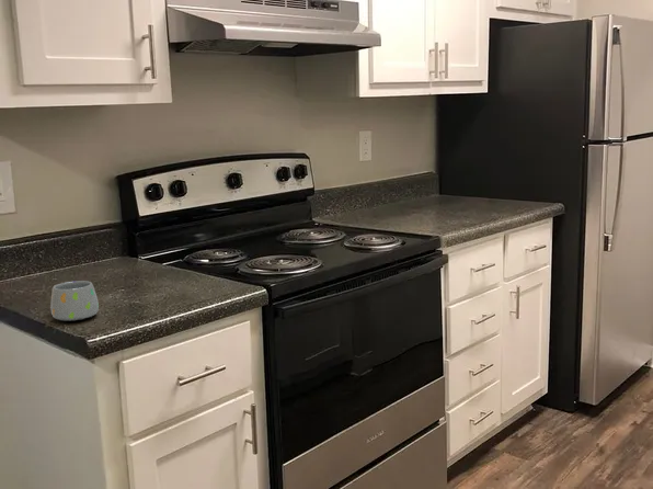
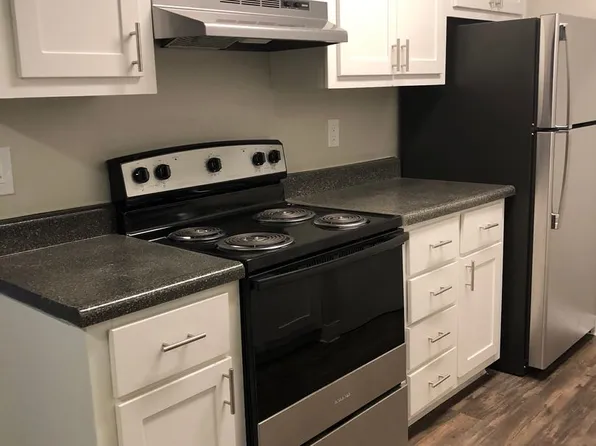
- mug (70, 300)
